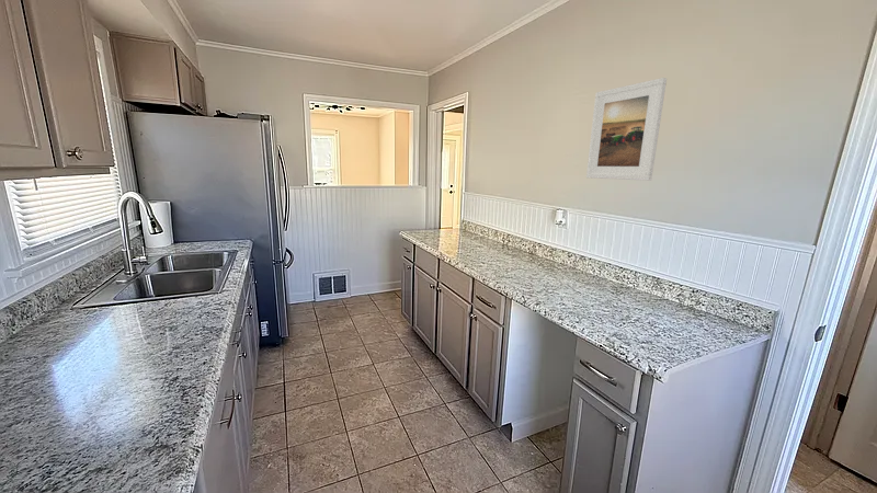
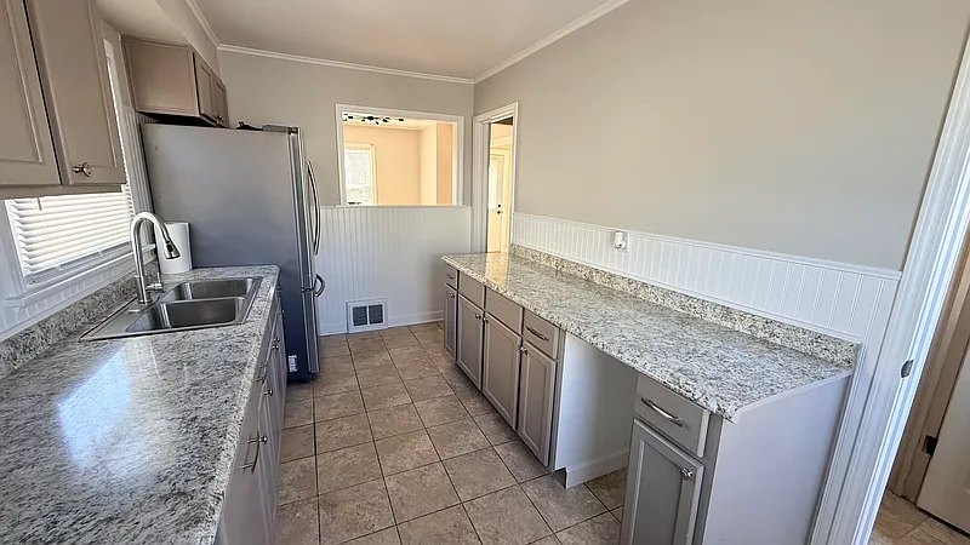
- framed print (622, 134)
